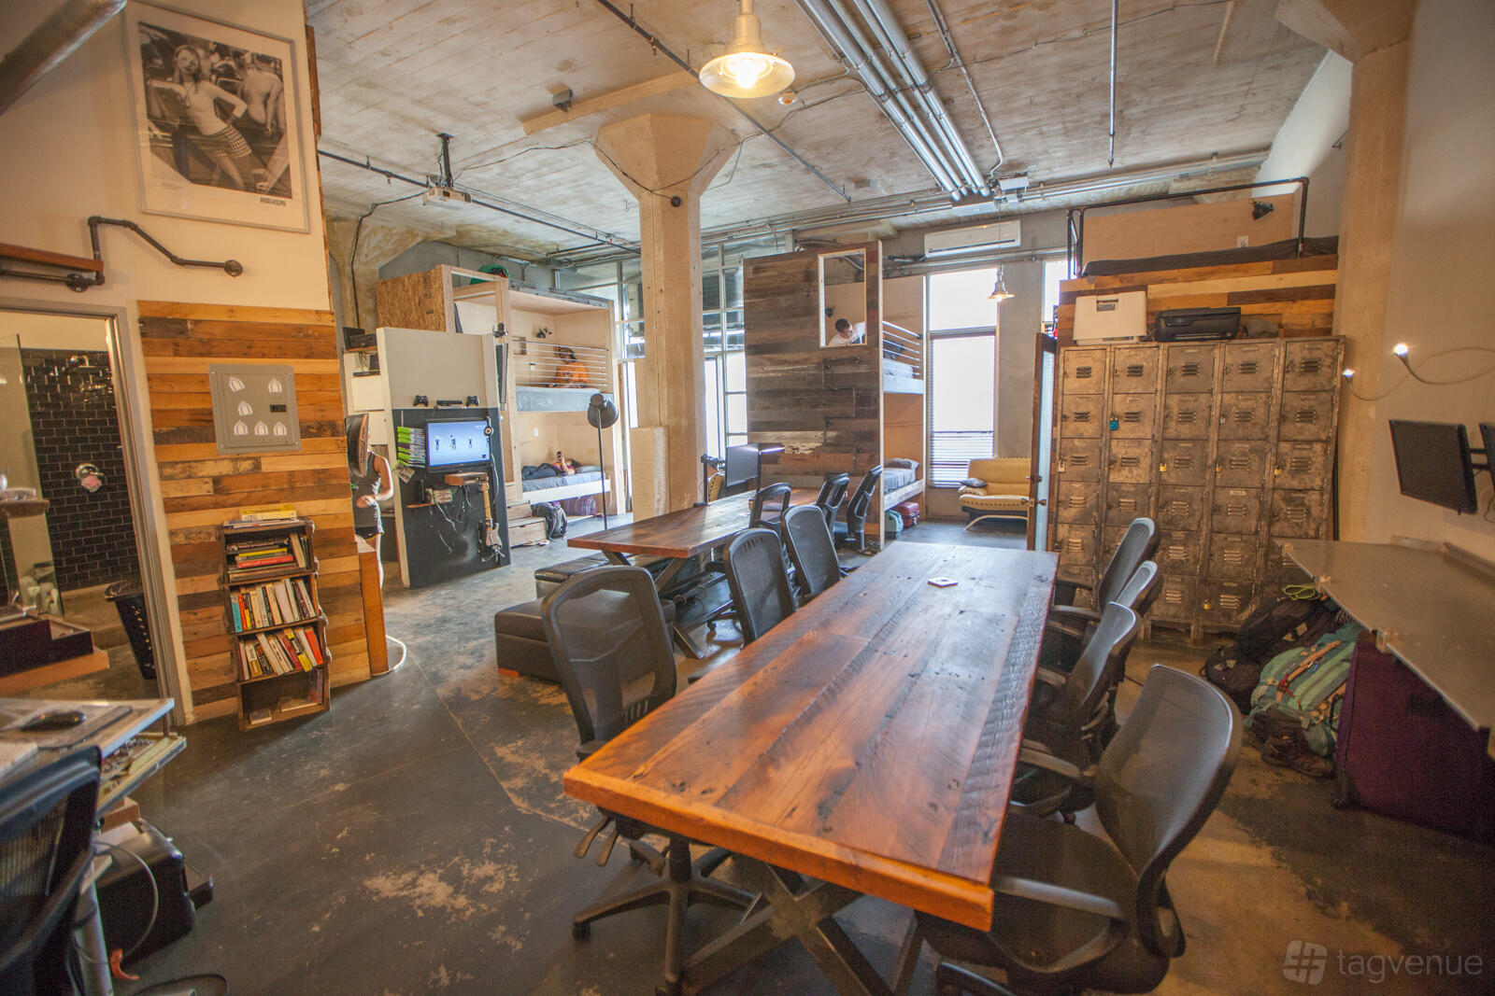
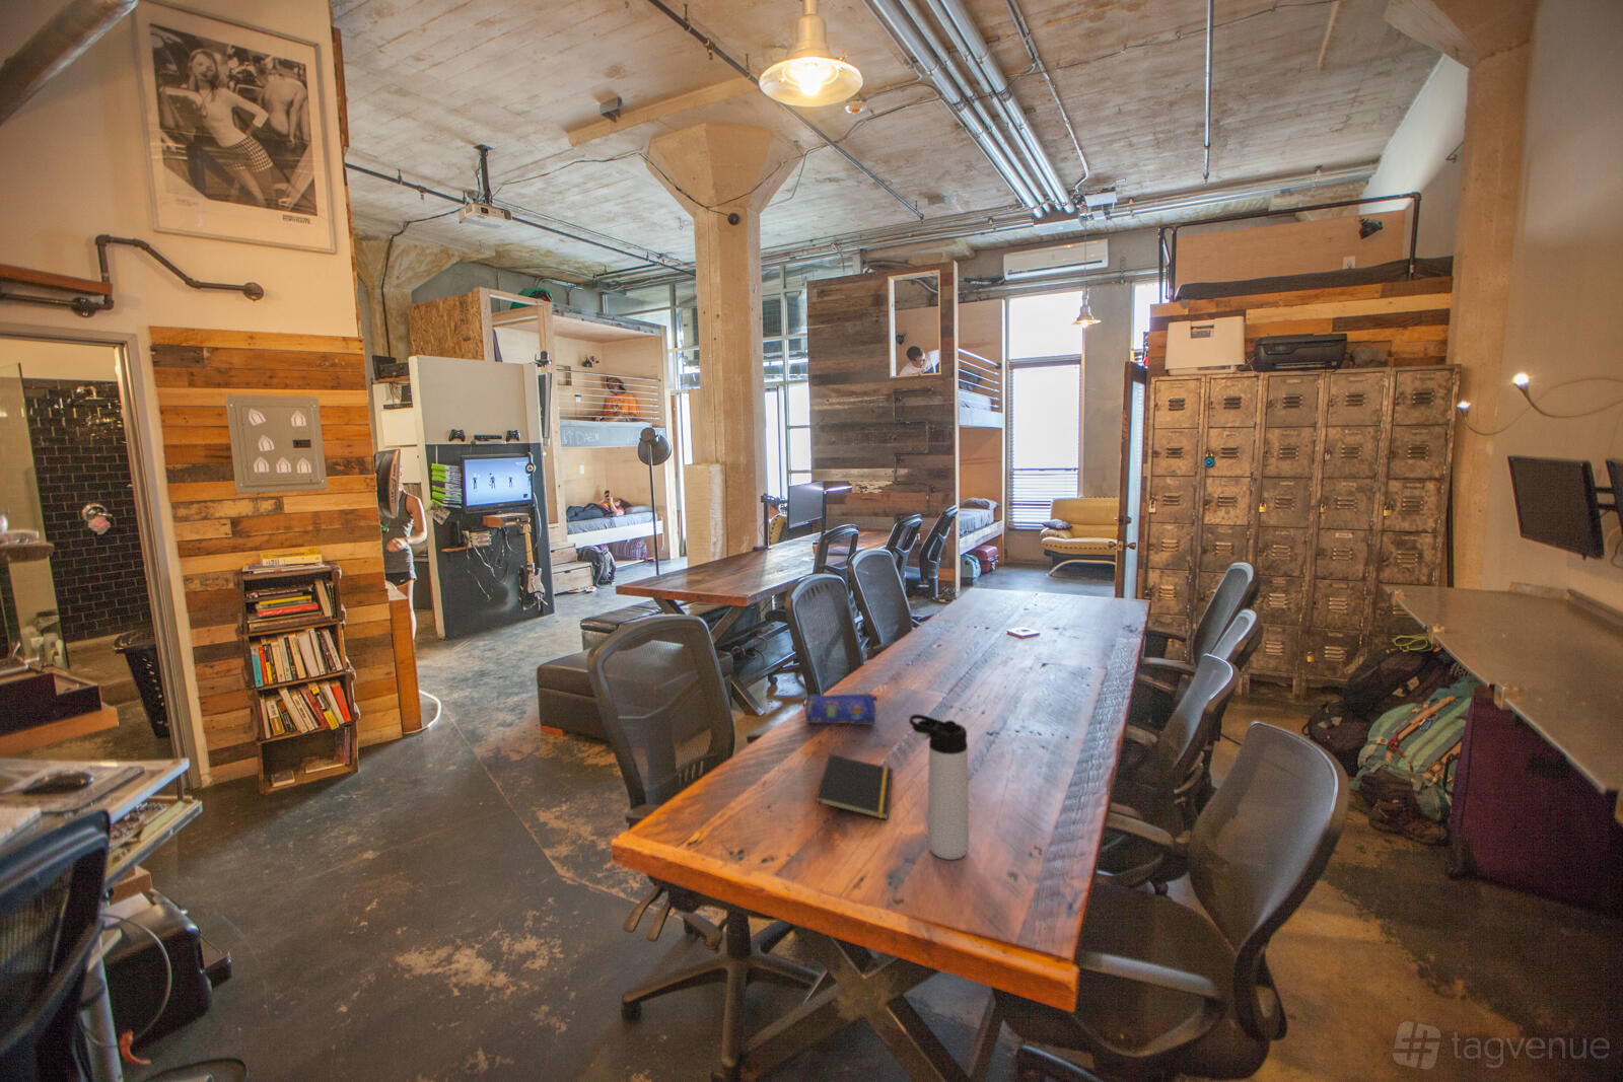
+ pencil case (840, 706)
+ notepad (856, 784)
+ thermos bottle (938, 785)
